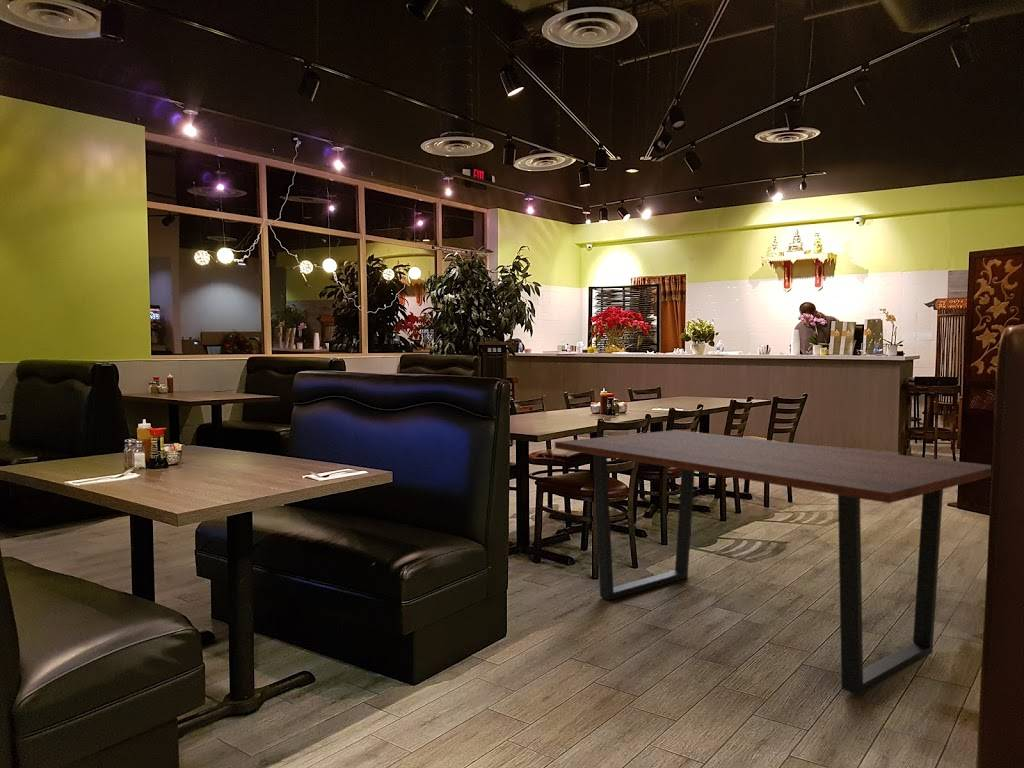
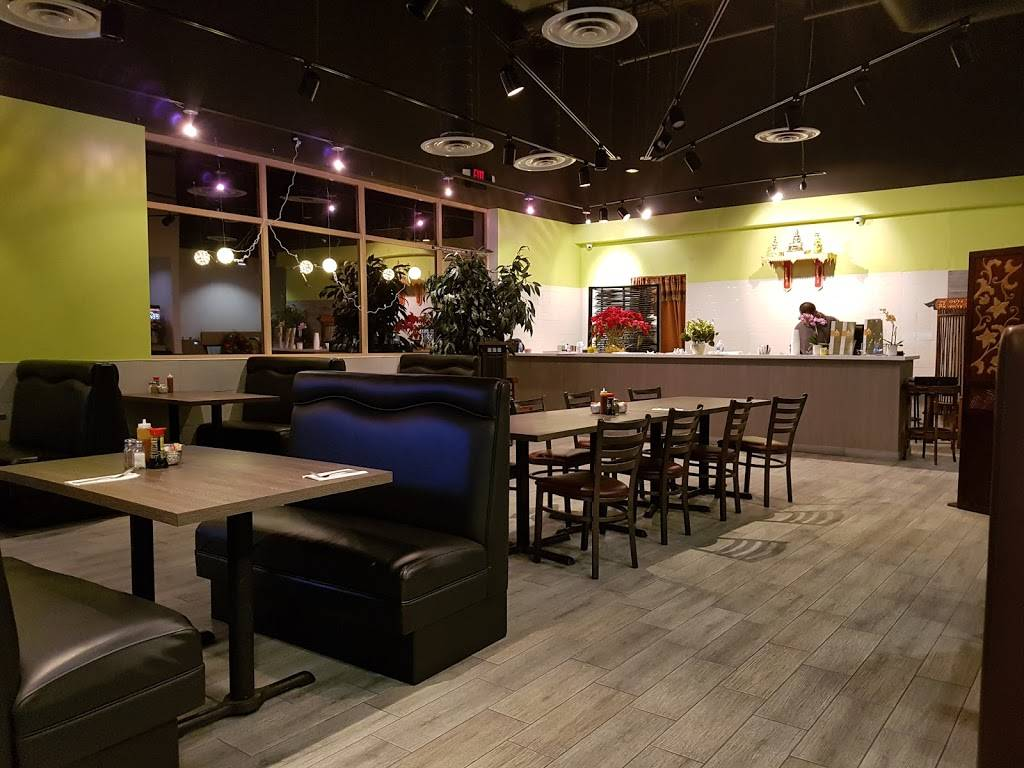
- dining table (763, 482)
